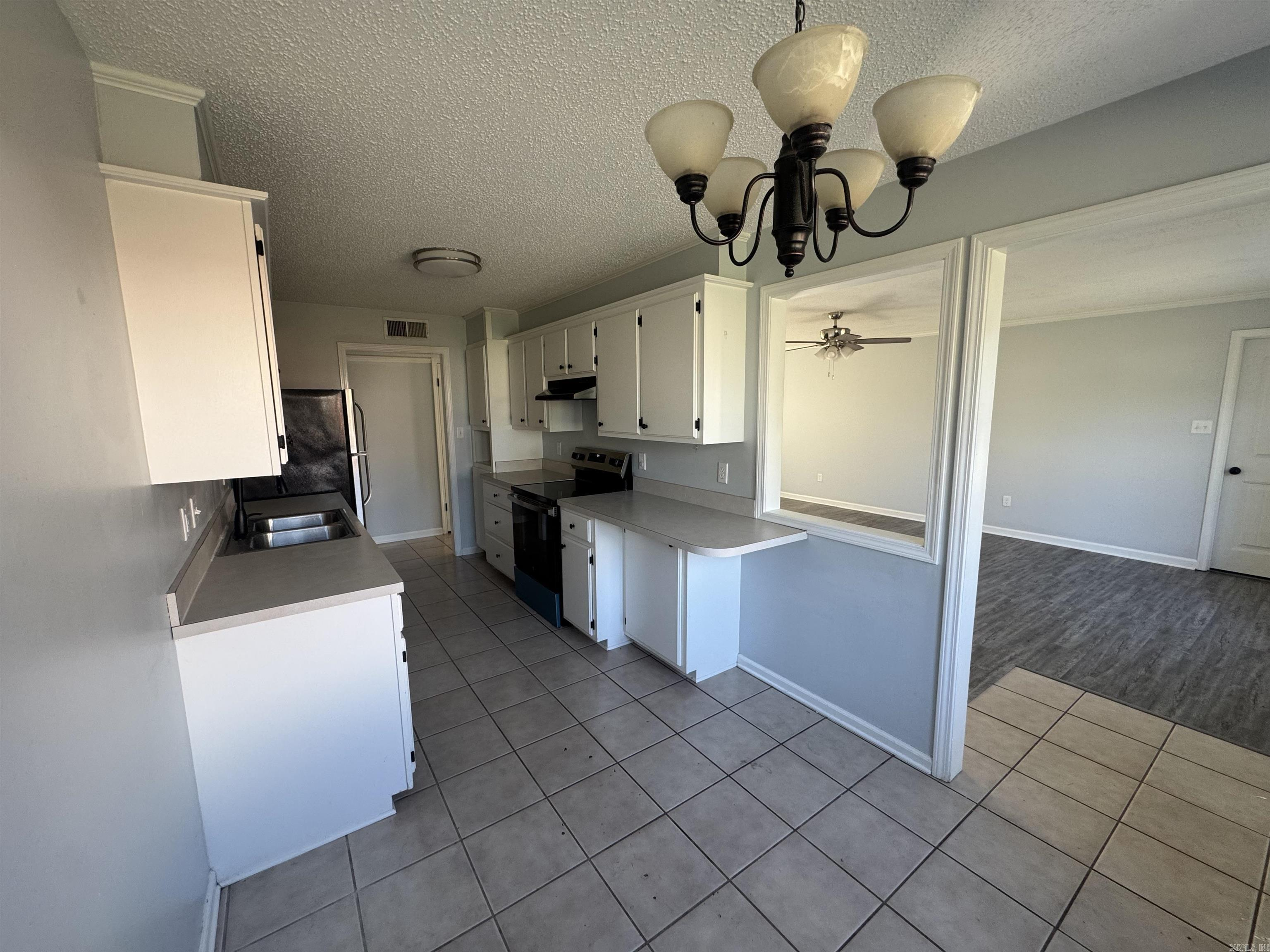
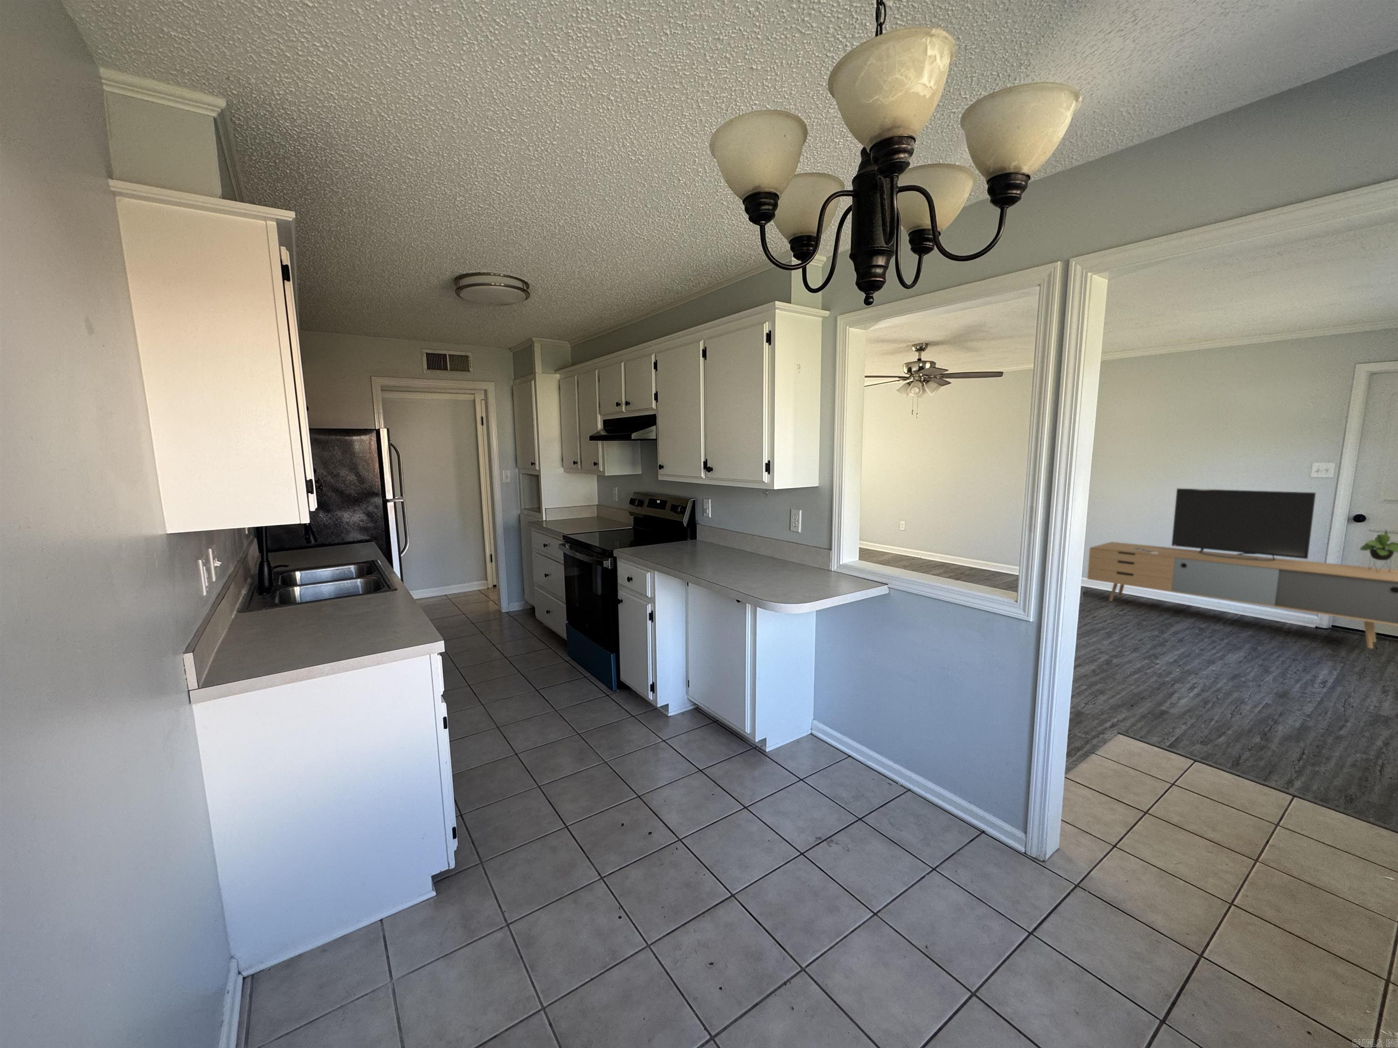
+ media console (1233, 556)
